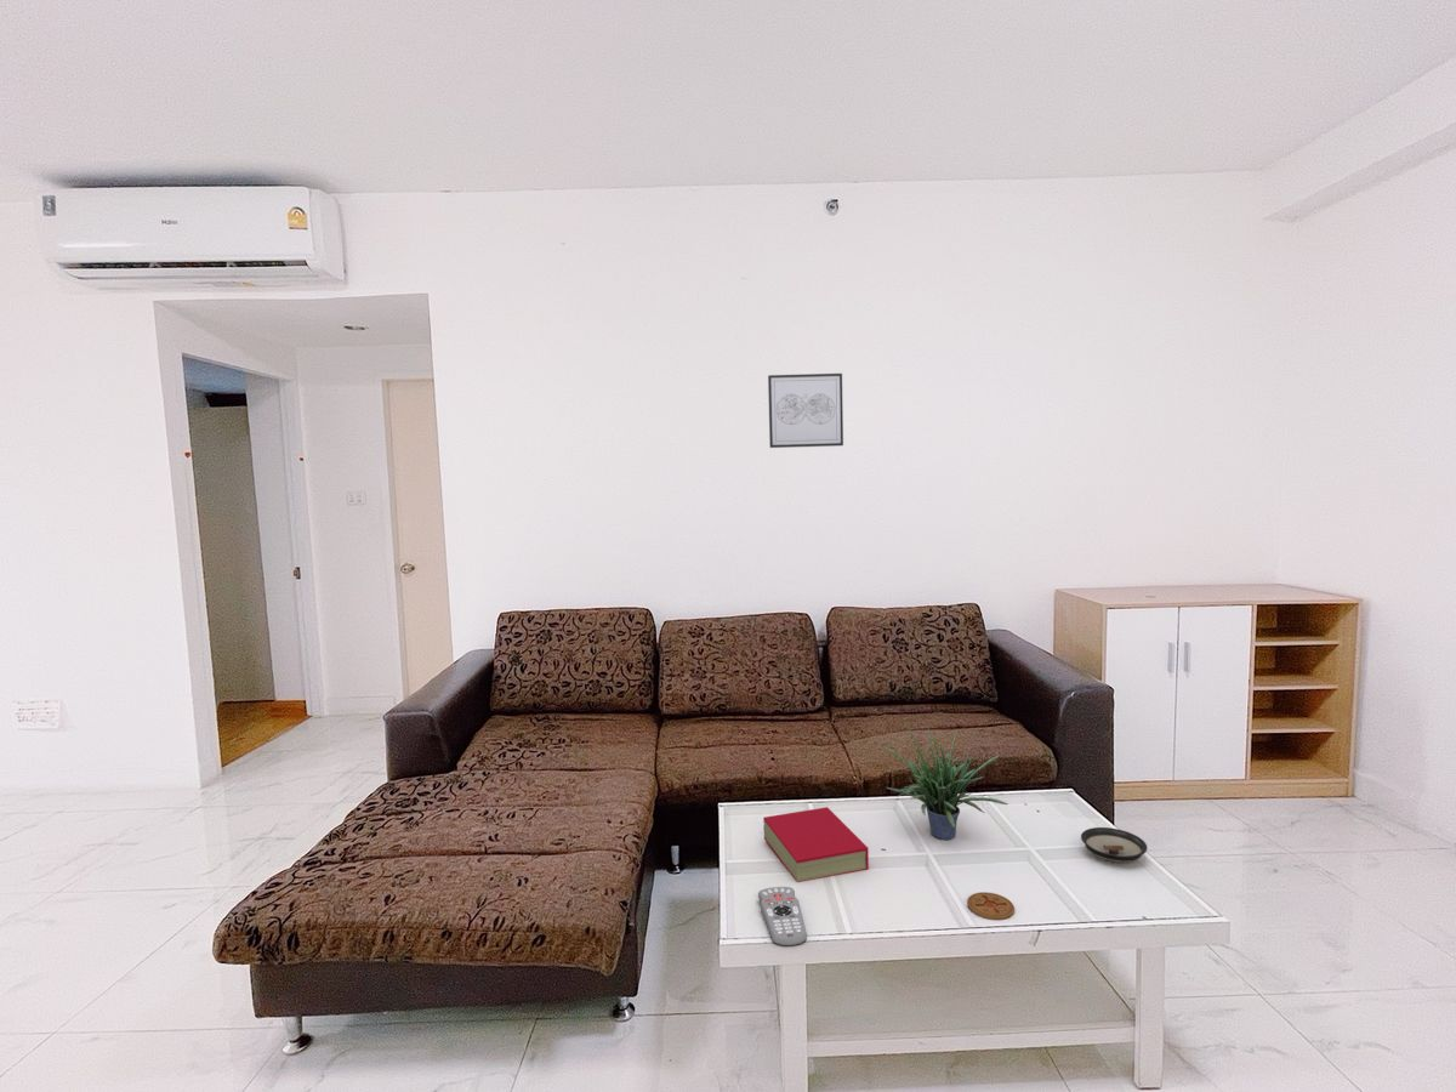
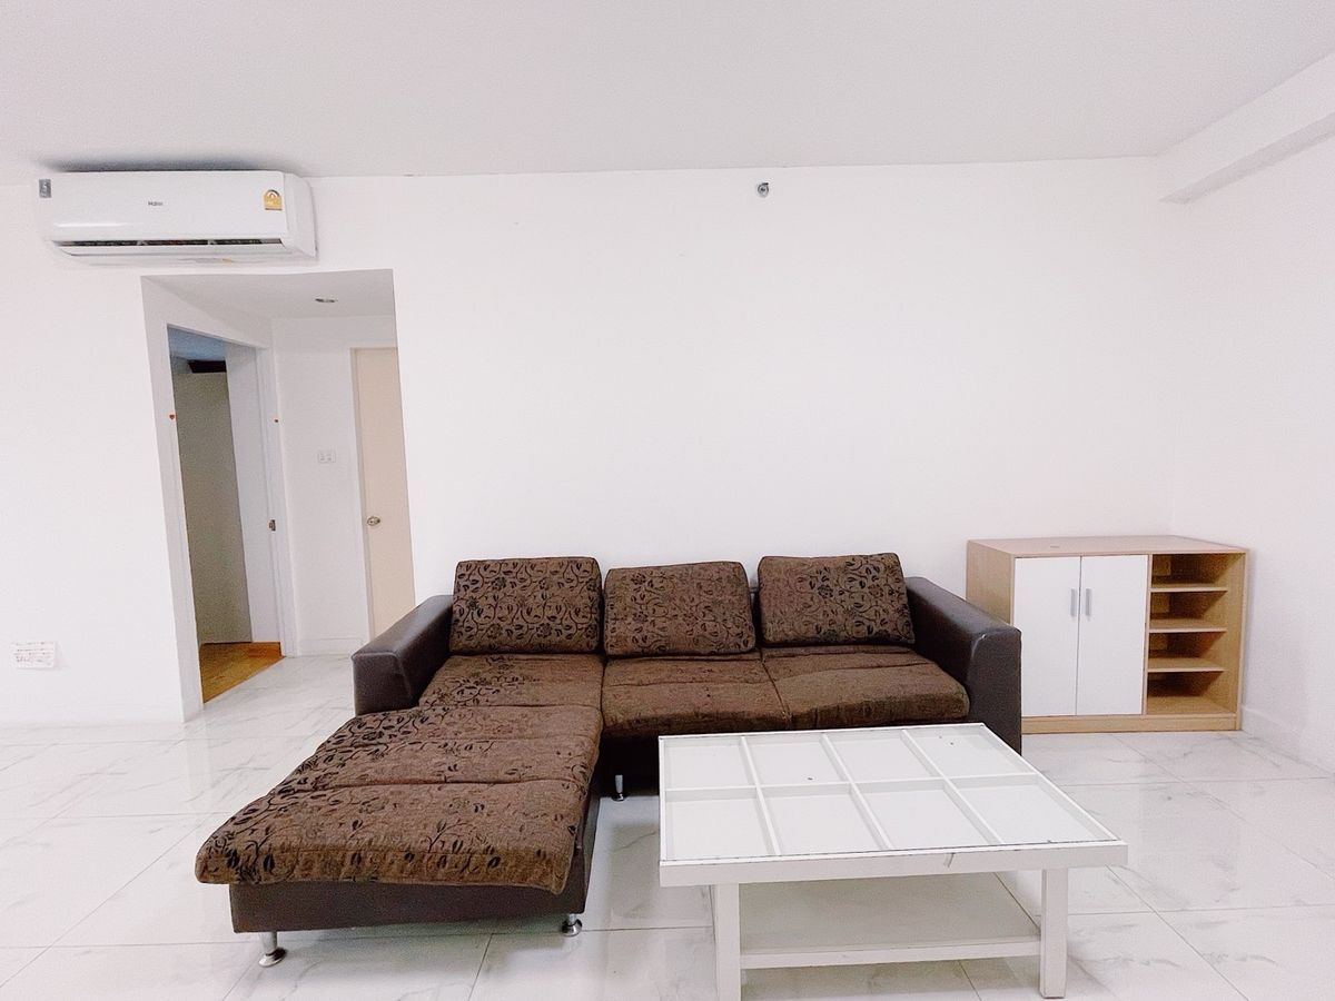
- remote control (783, 915)
- wall art (806, 410)
- coaster (990, 905)
- potted plant (943, 777)
- saucer (1113, 847)
- book (813, 842)
